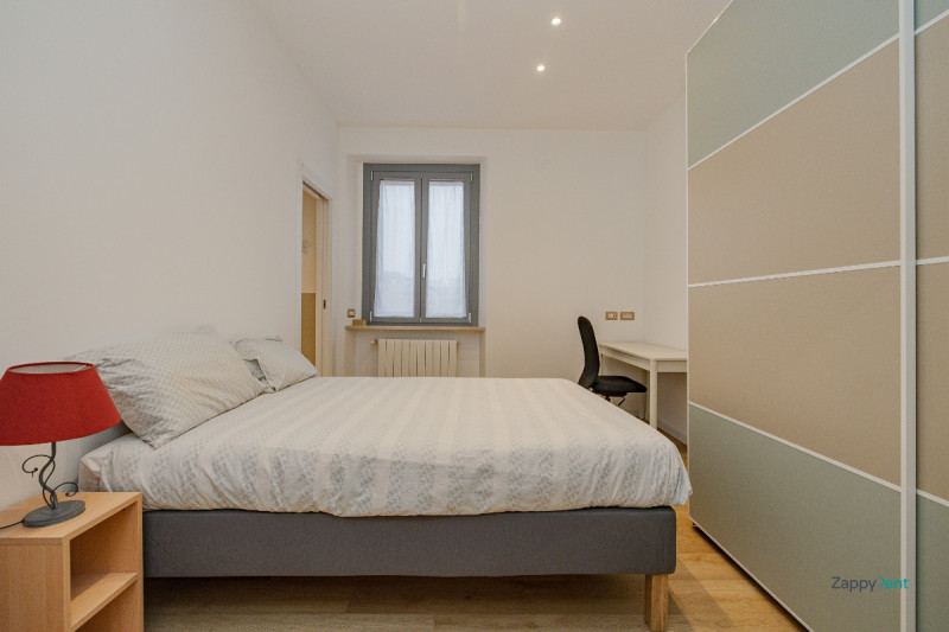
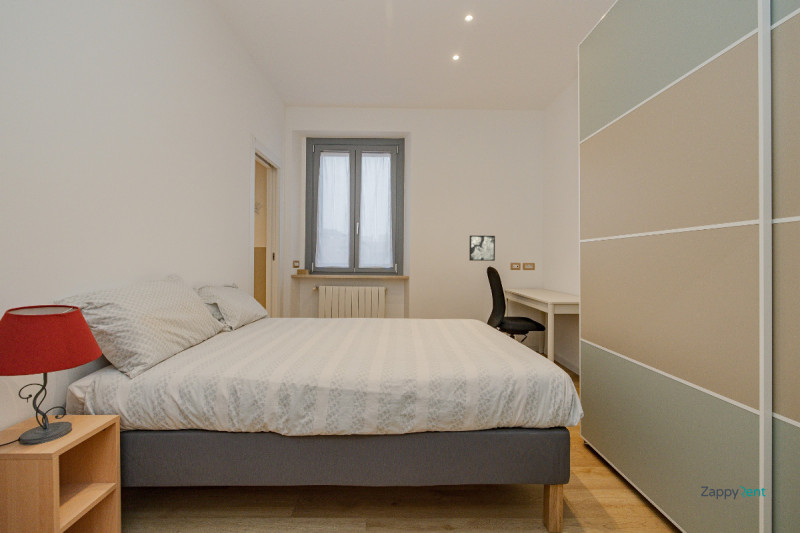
+ wall art (482, 248)
